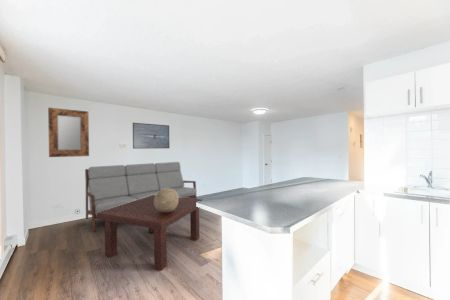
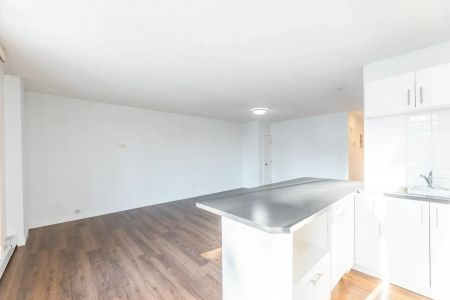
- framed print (152, 136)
- coffee table (156, 225)
- sofa (146, 188)
- decorative sphere (166, 200)
- home mirror (69, 133)
